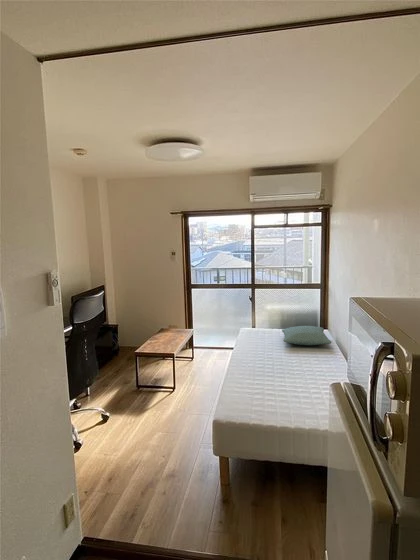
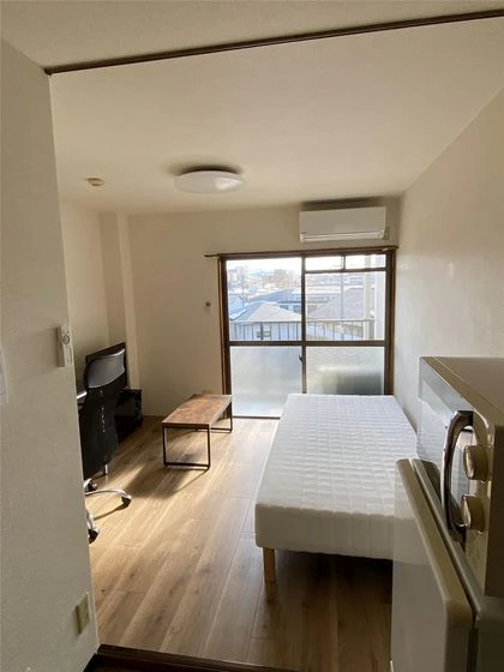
- pillow (304, 335)
